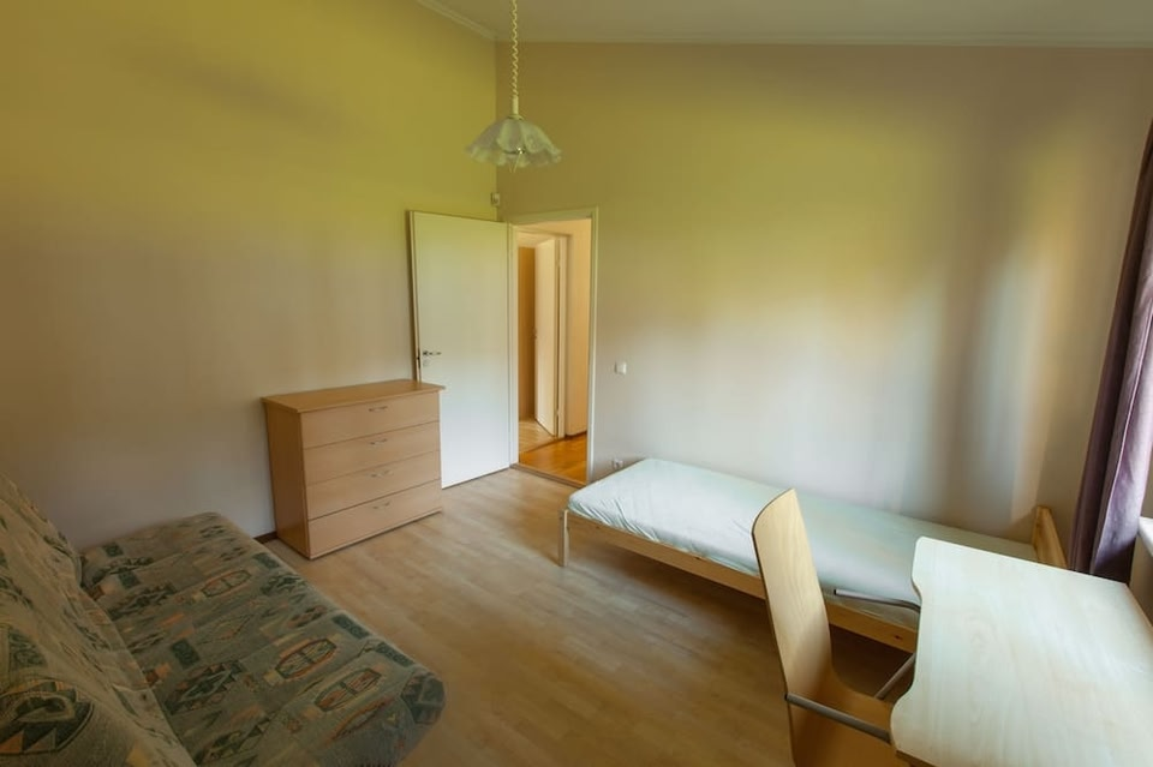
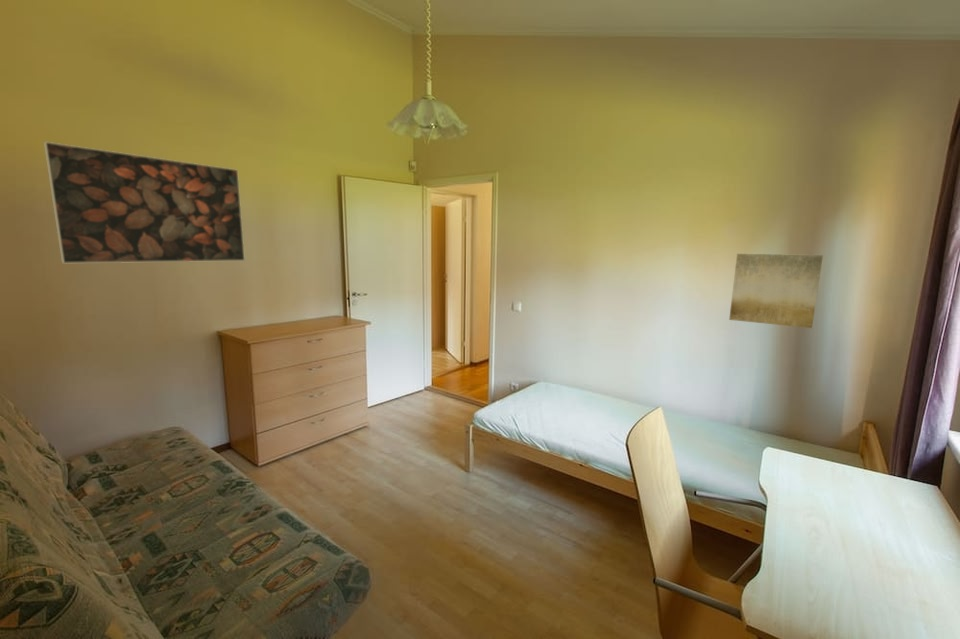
+ wall art (773, 289)
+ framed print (160, 210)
